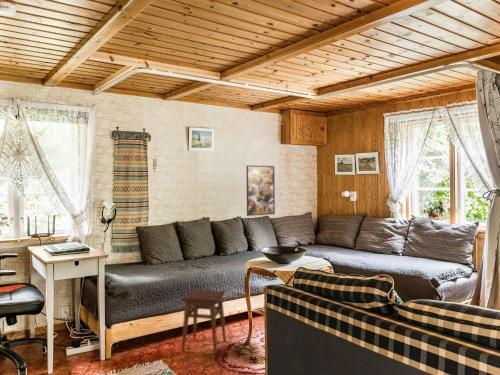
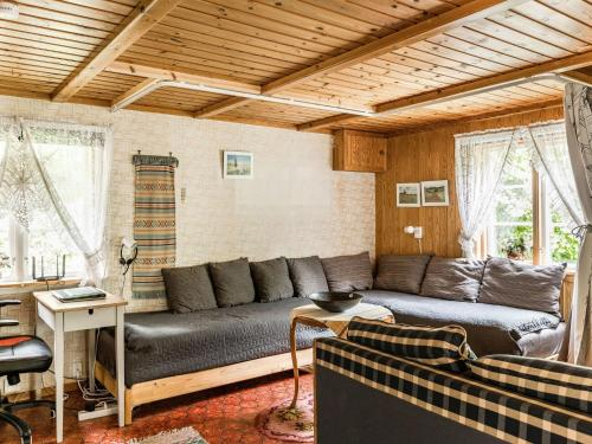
- stool (205, 318)
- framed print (260, 190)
